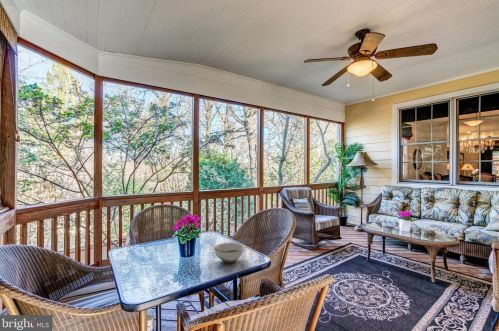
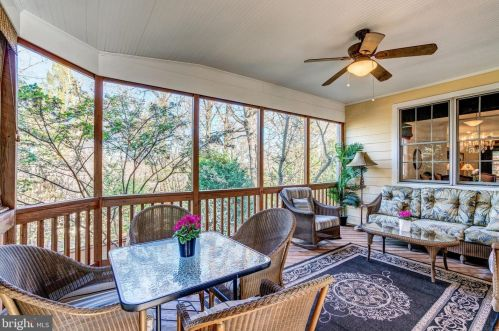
- bowl (229, 254)
